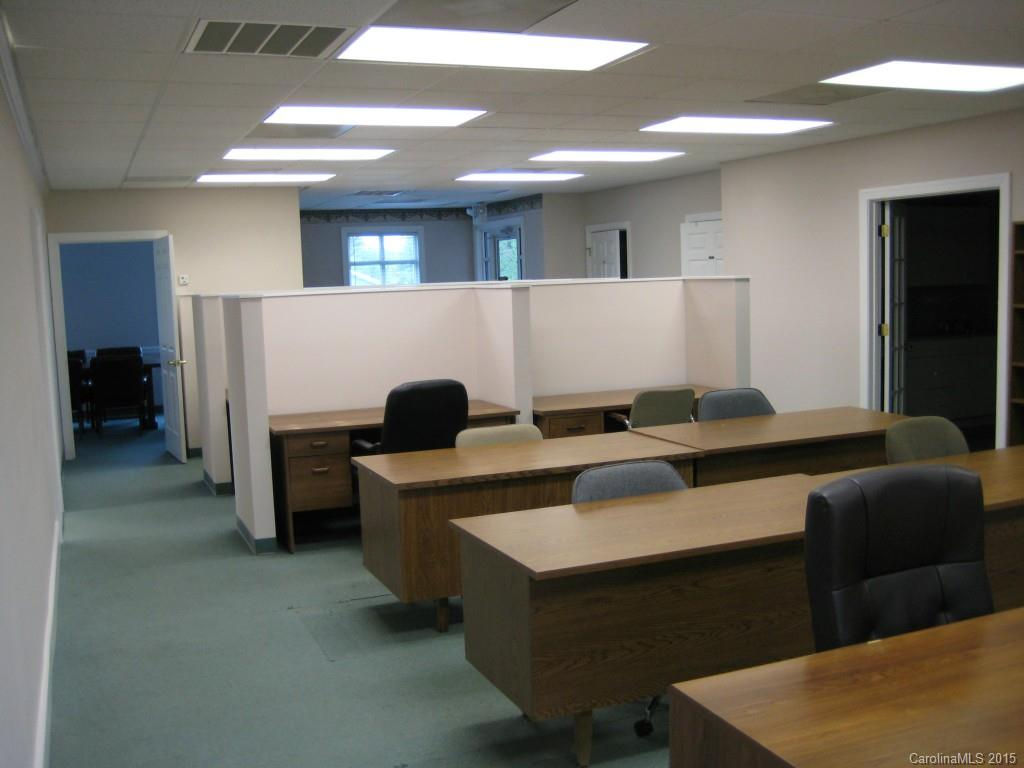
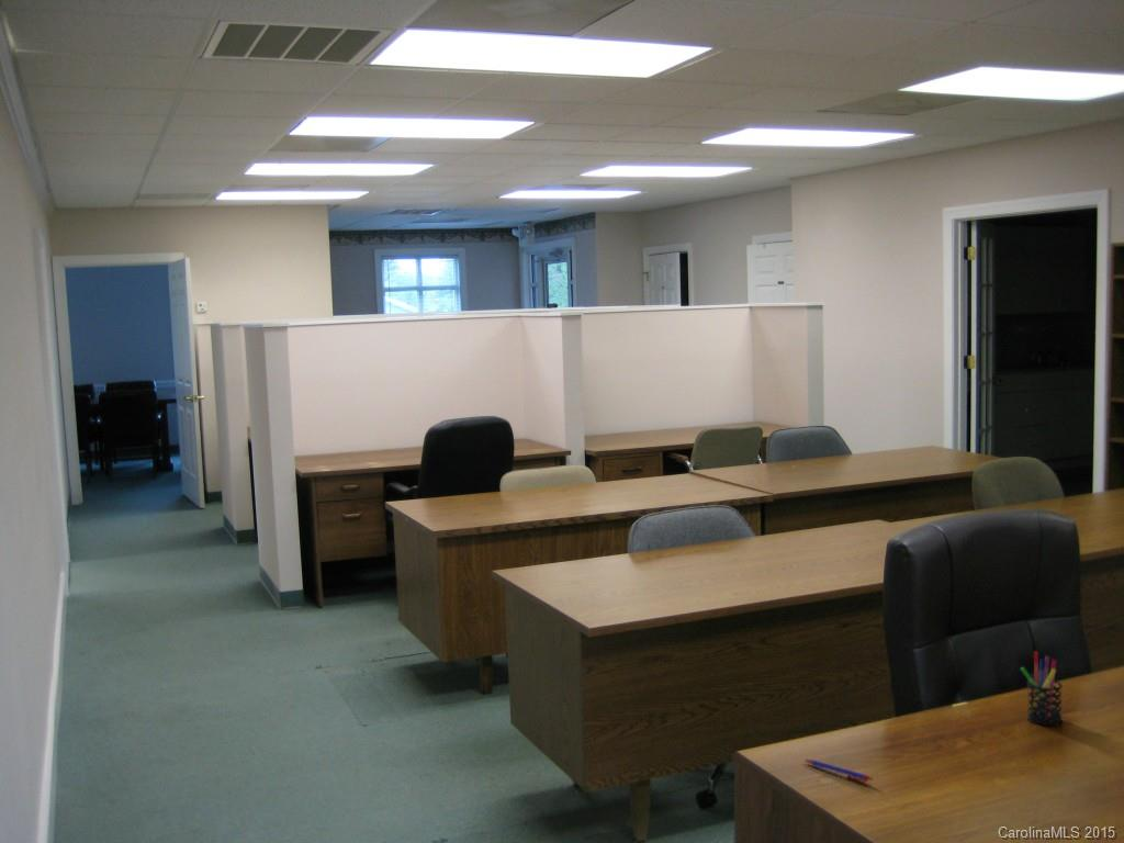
+ pen holder (1039, 687)
+ pen (836, 768)
